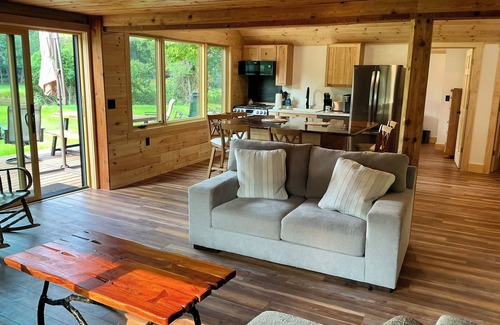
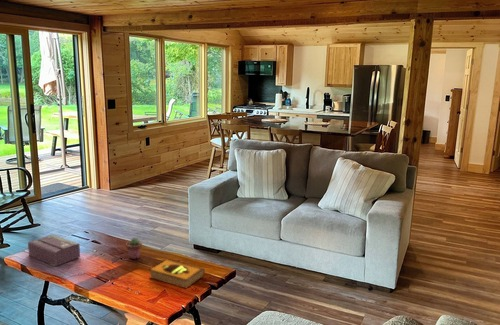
+ tissue box (54, 249)
+ hardback book (177, 272)
+ potted succulent (134, 247)
